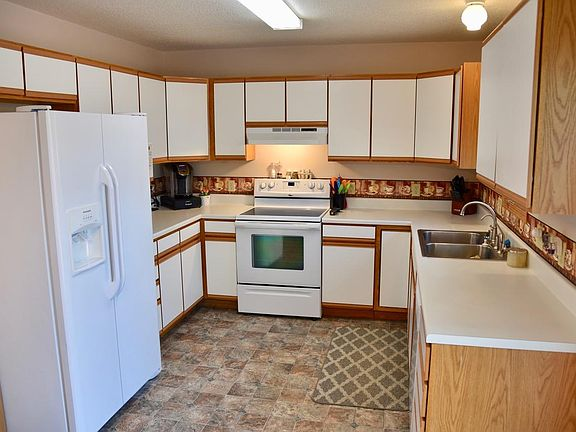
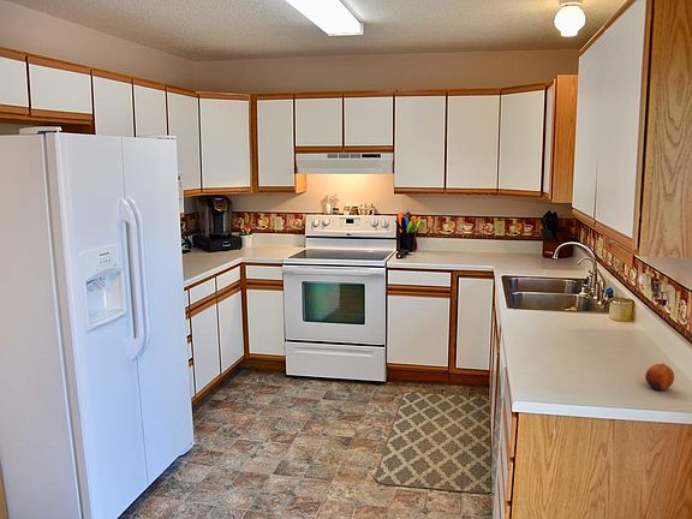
+ fruit (660, 376)
